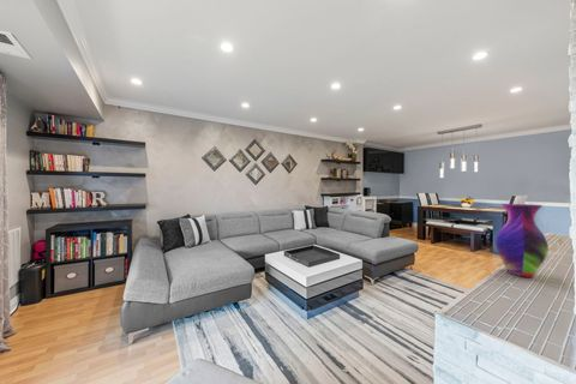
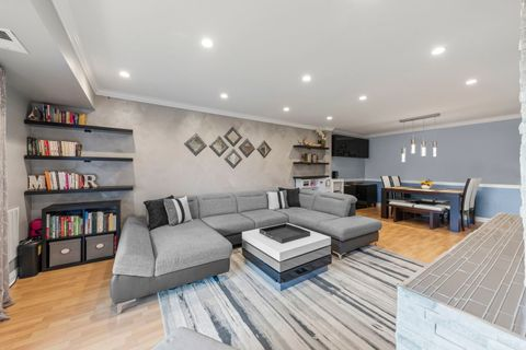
- vase (520, 239)
